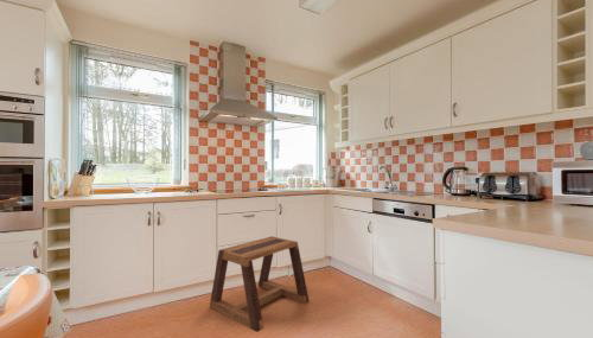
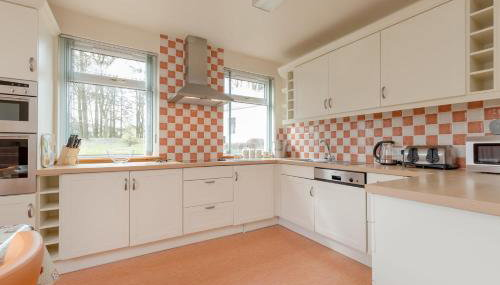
- stool (260, 274)
